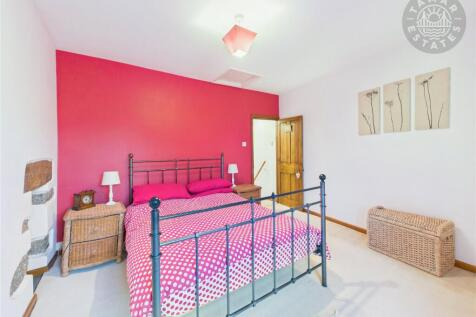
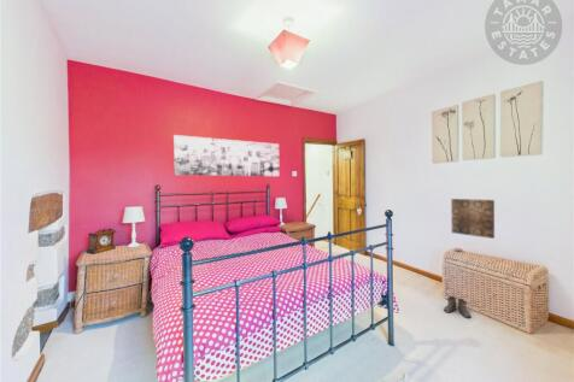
+ boots (456, 305)
+ wall art (232, 158)
+ wall art (472, 217)
